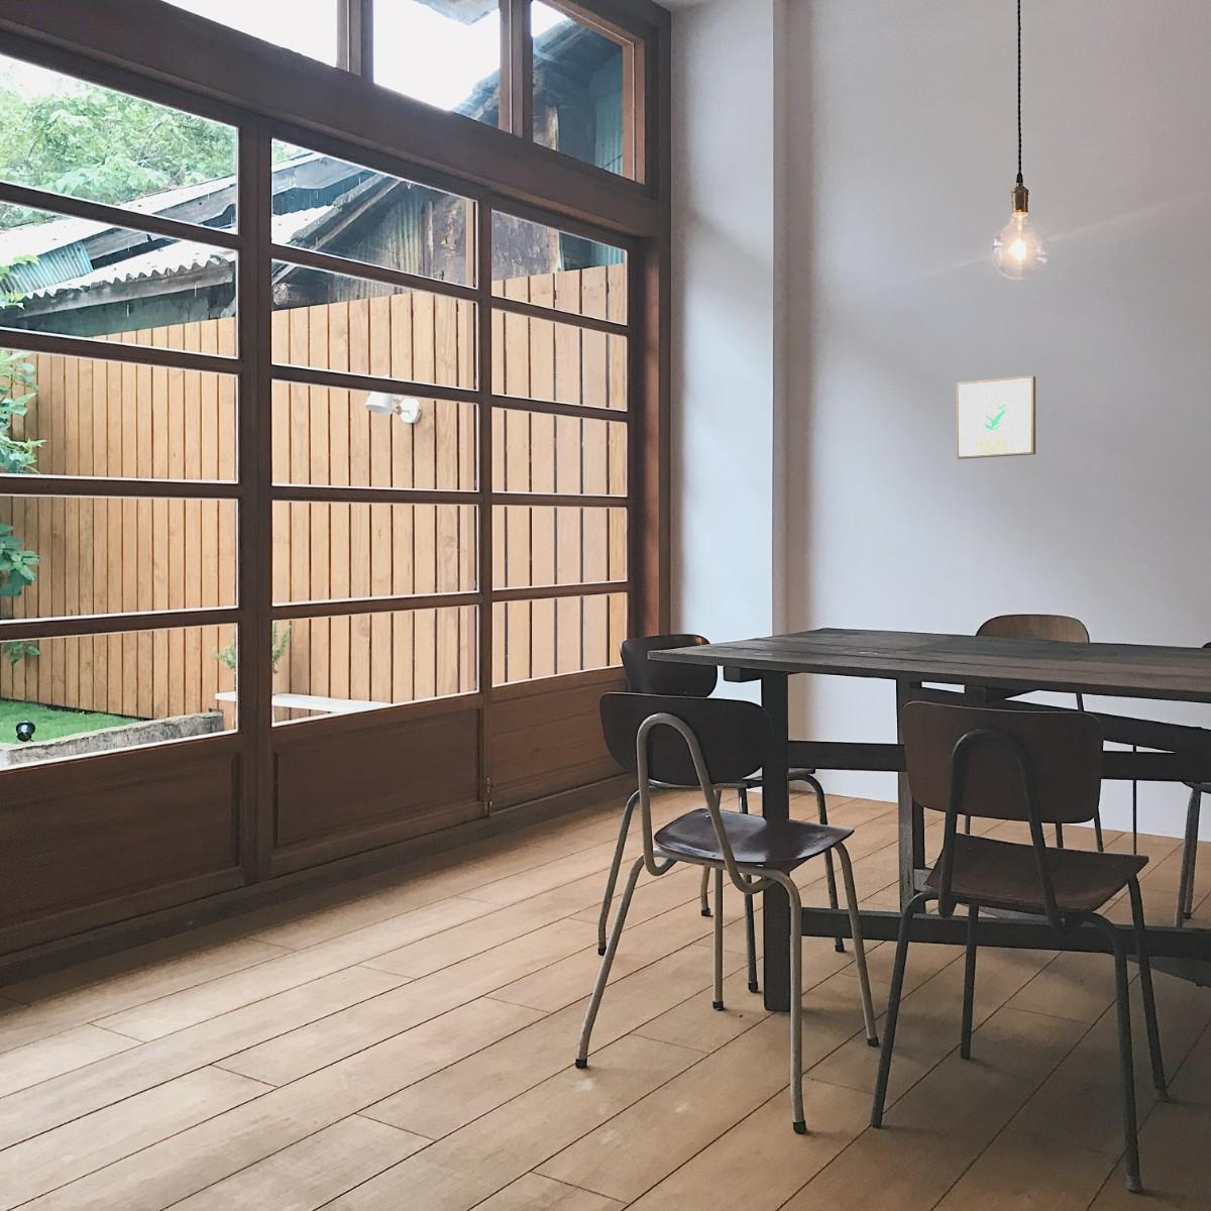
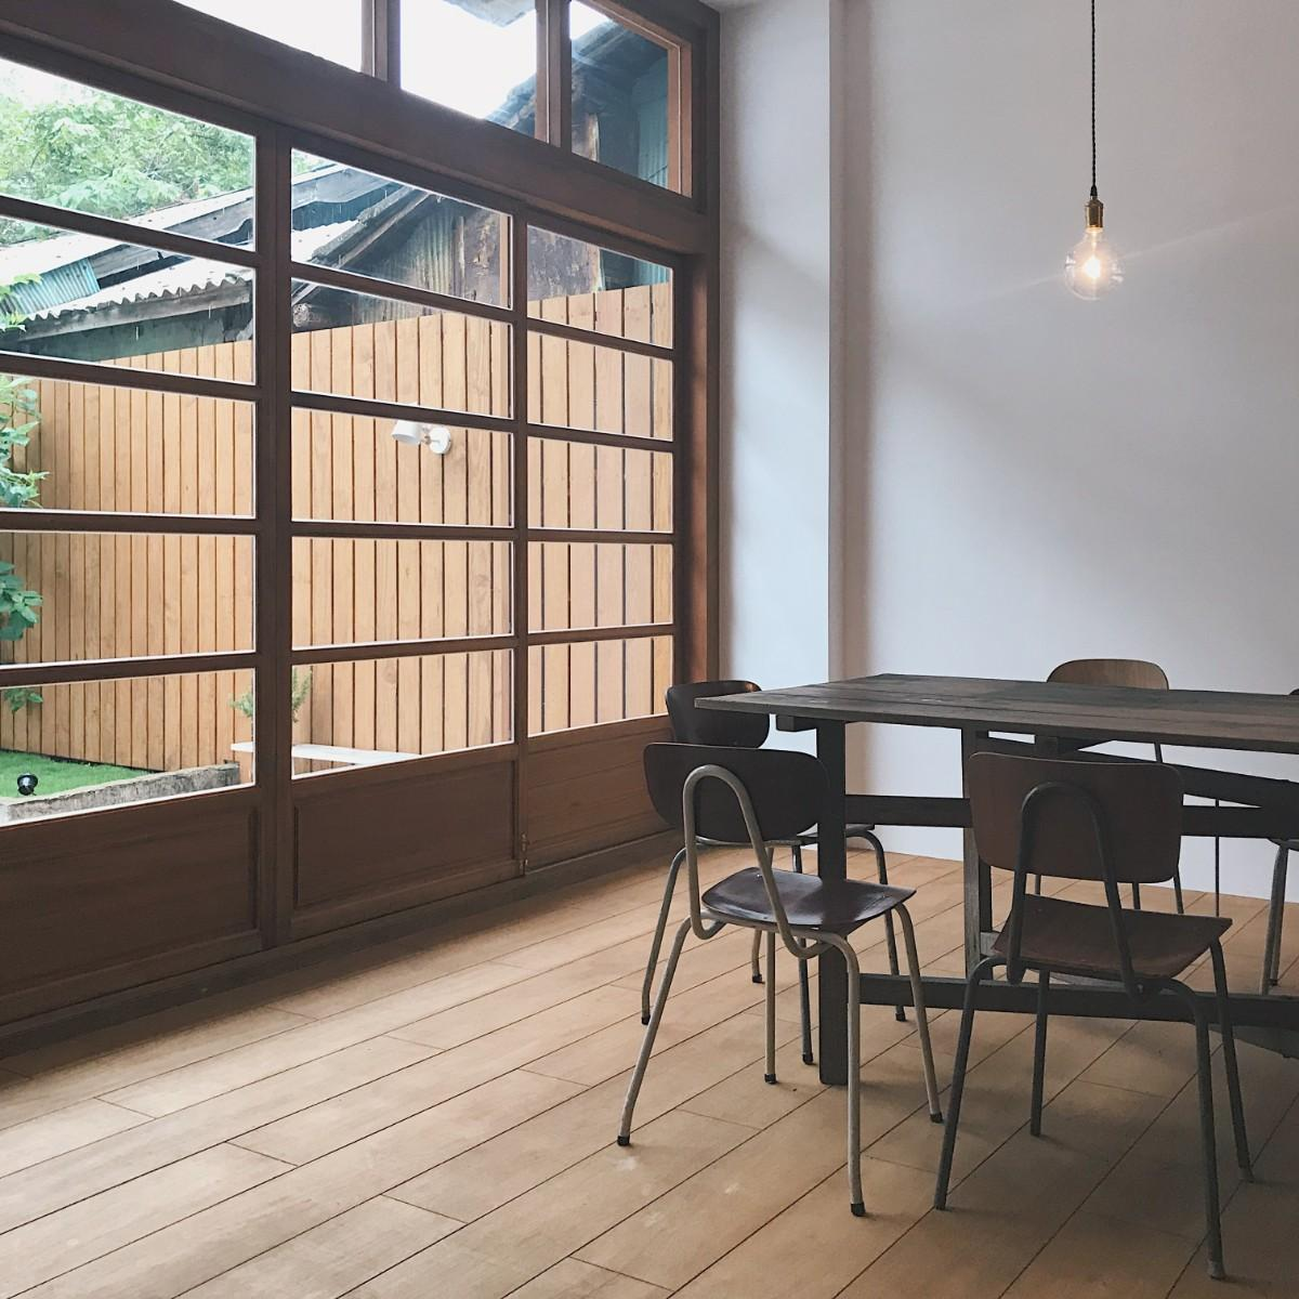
- wall art (995, 418)
